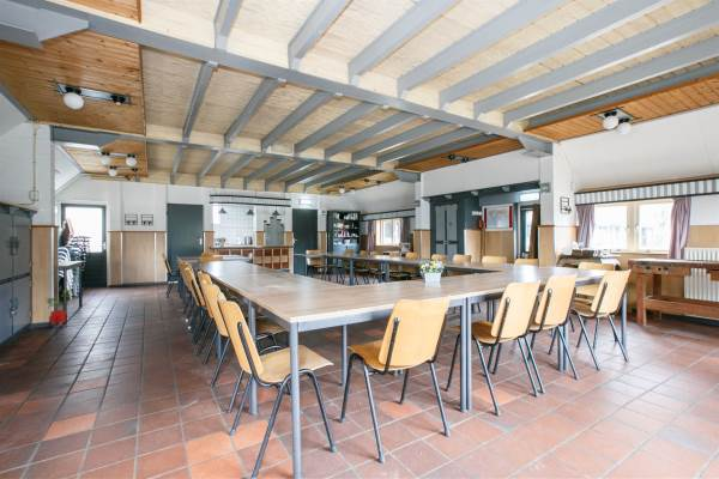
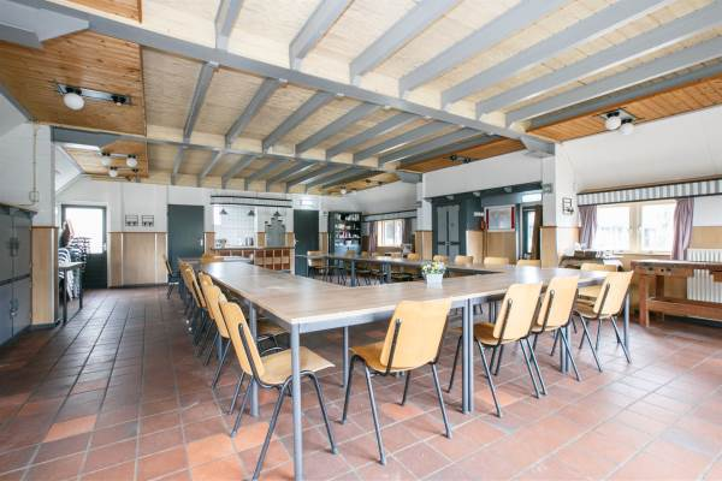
- house plant (59, 308)
